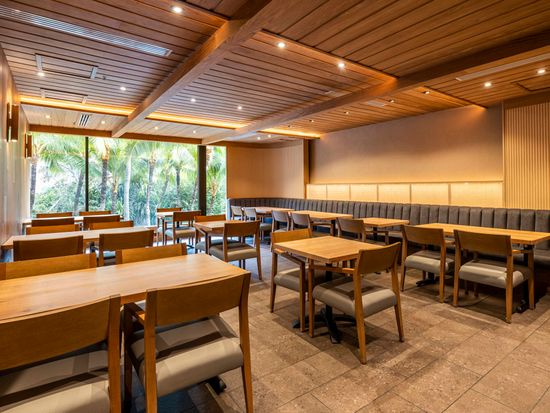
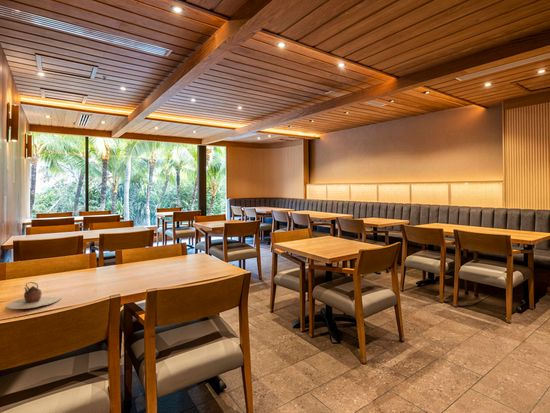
+ teapot (35, 291)
